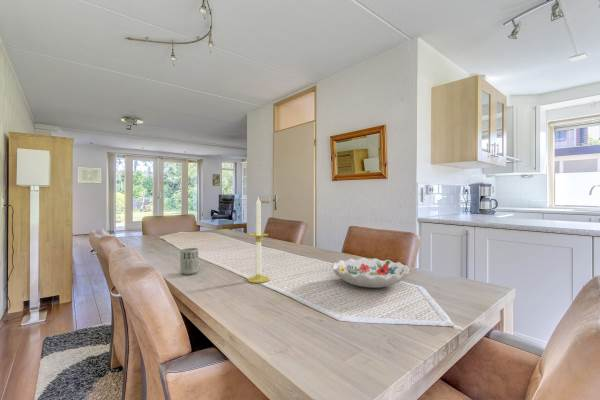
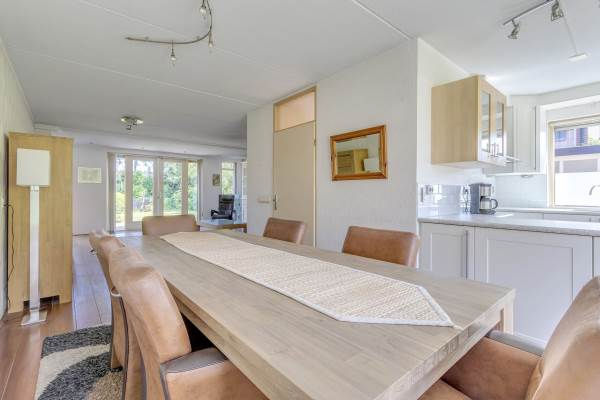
- candle (258, 237)
- cup (189, 261)
- decorative bowl (369, 274)
